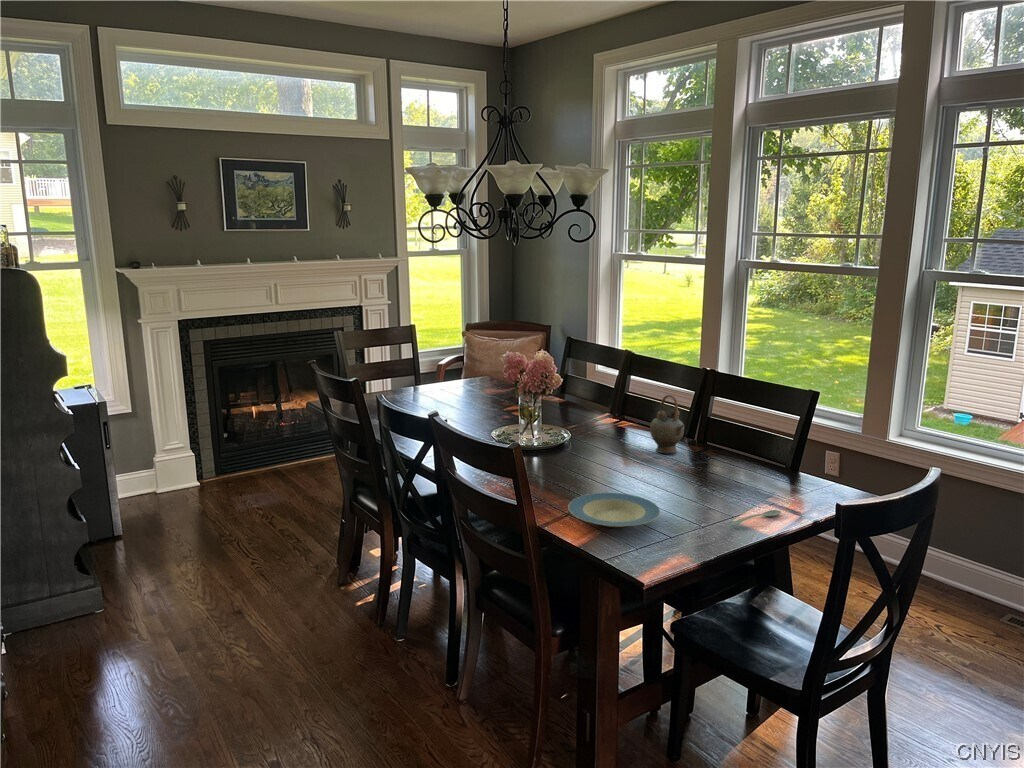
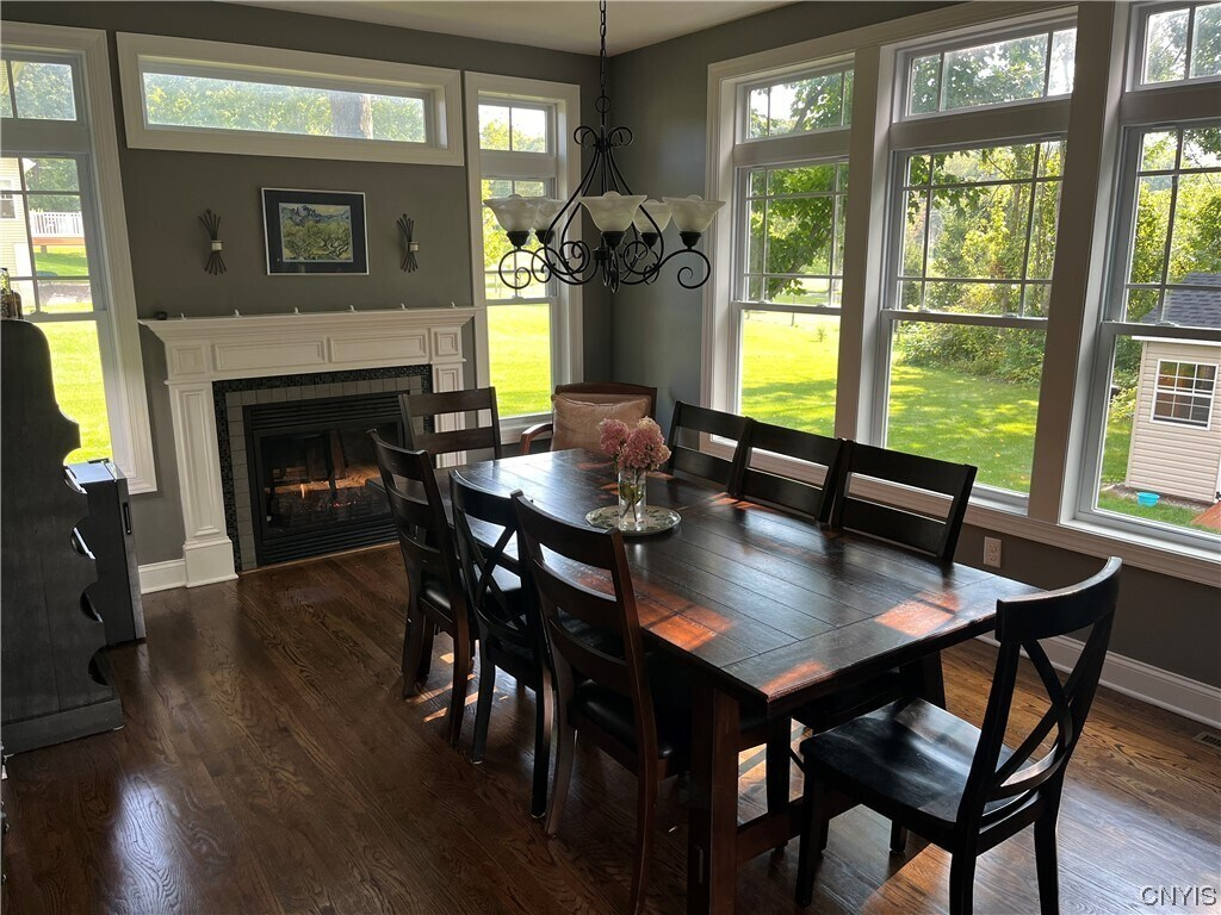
- plate (613, 513)
- teapot (669, 424)
- spoon (755, 516)
